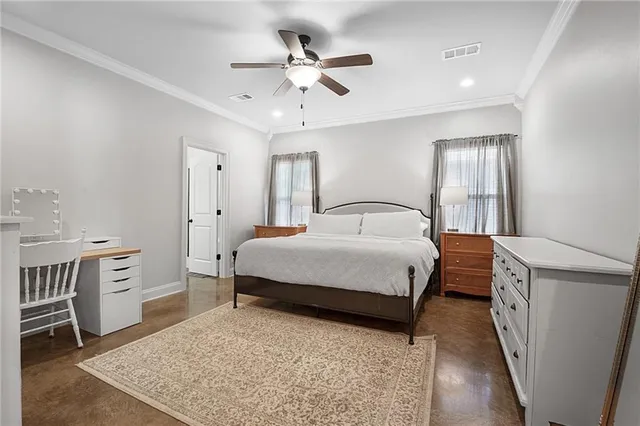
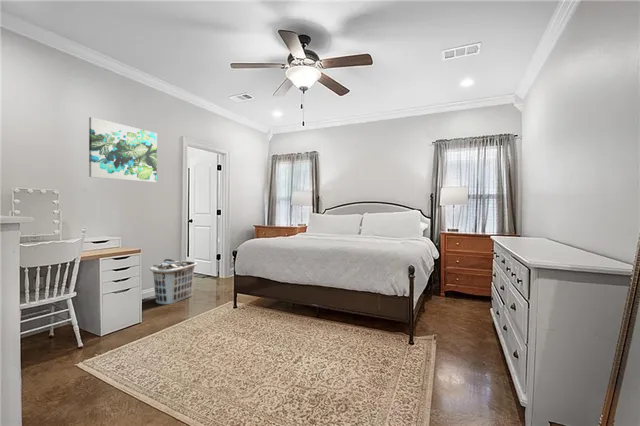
+ clothes hamper (174, 278)
+ wall art (126, 153)
